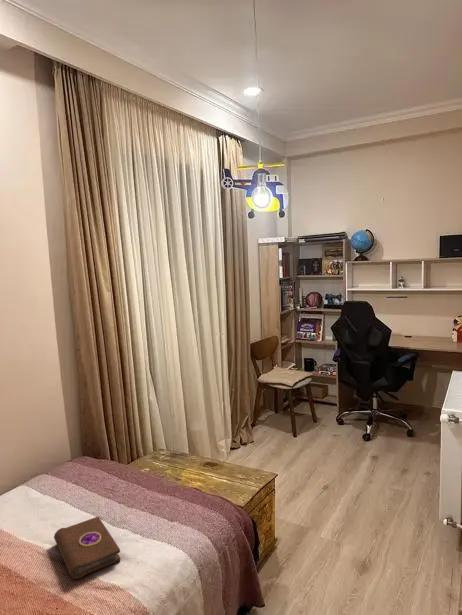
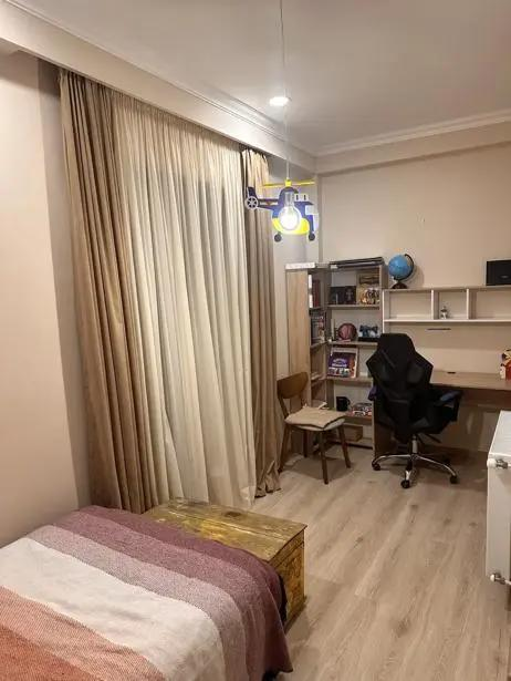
- book (85, 544)
